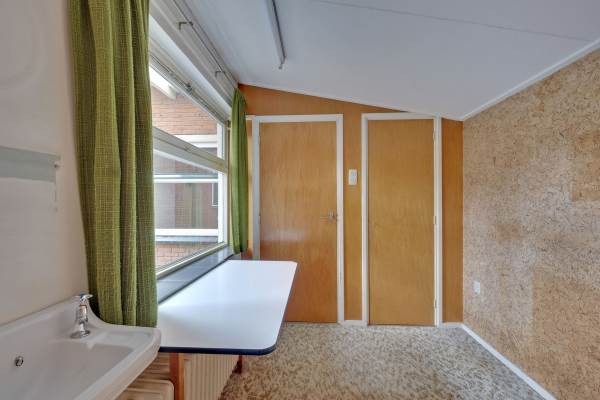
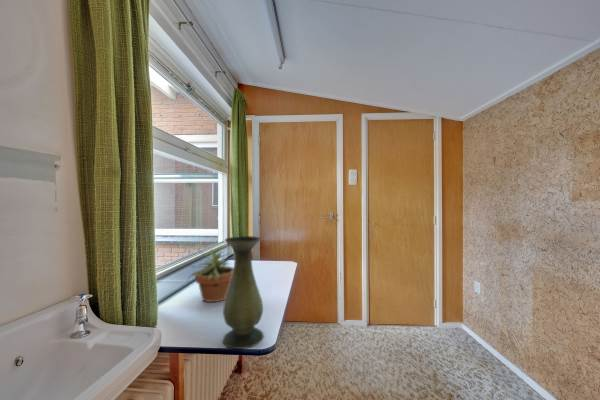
+ potted plant (215, 272)
+ vase (243, 288)
